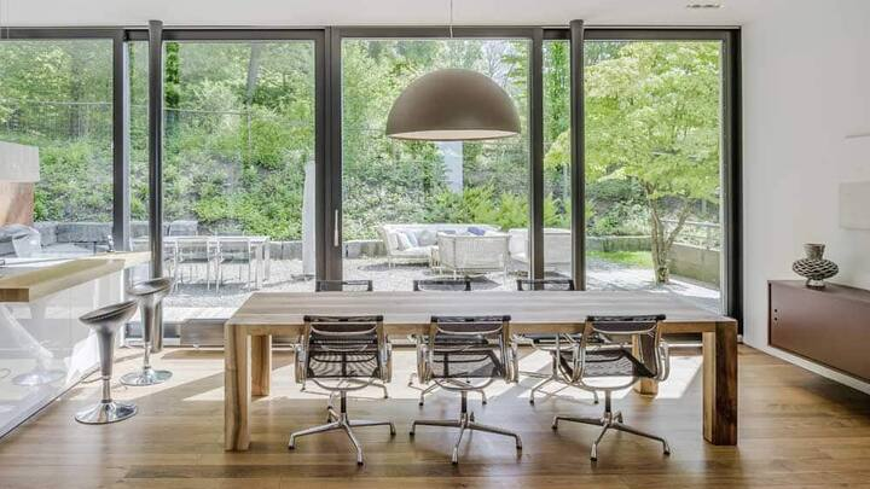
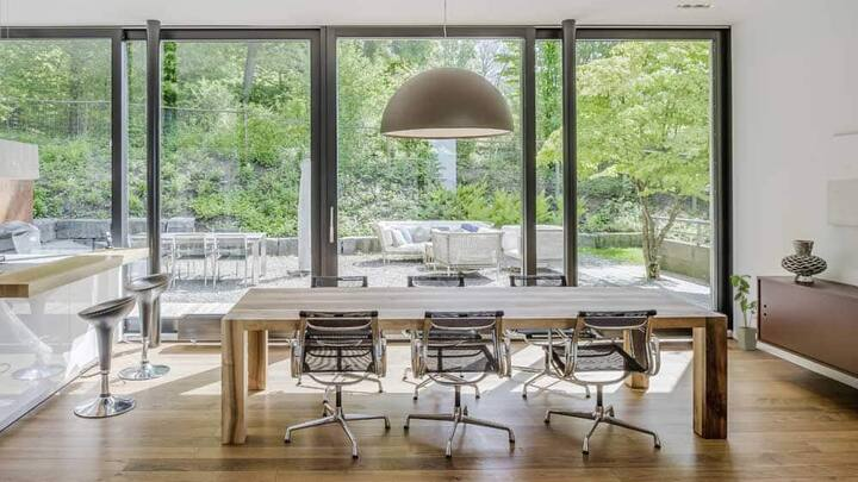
+ house plant (745, 312)
